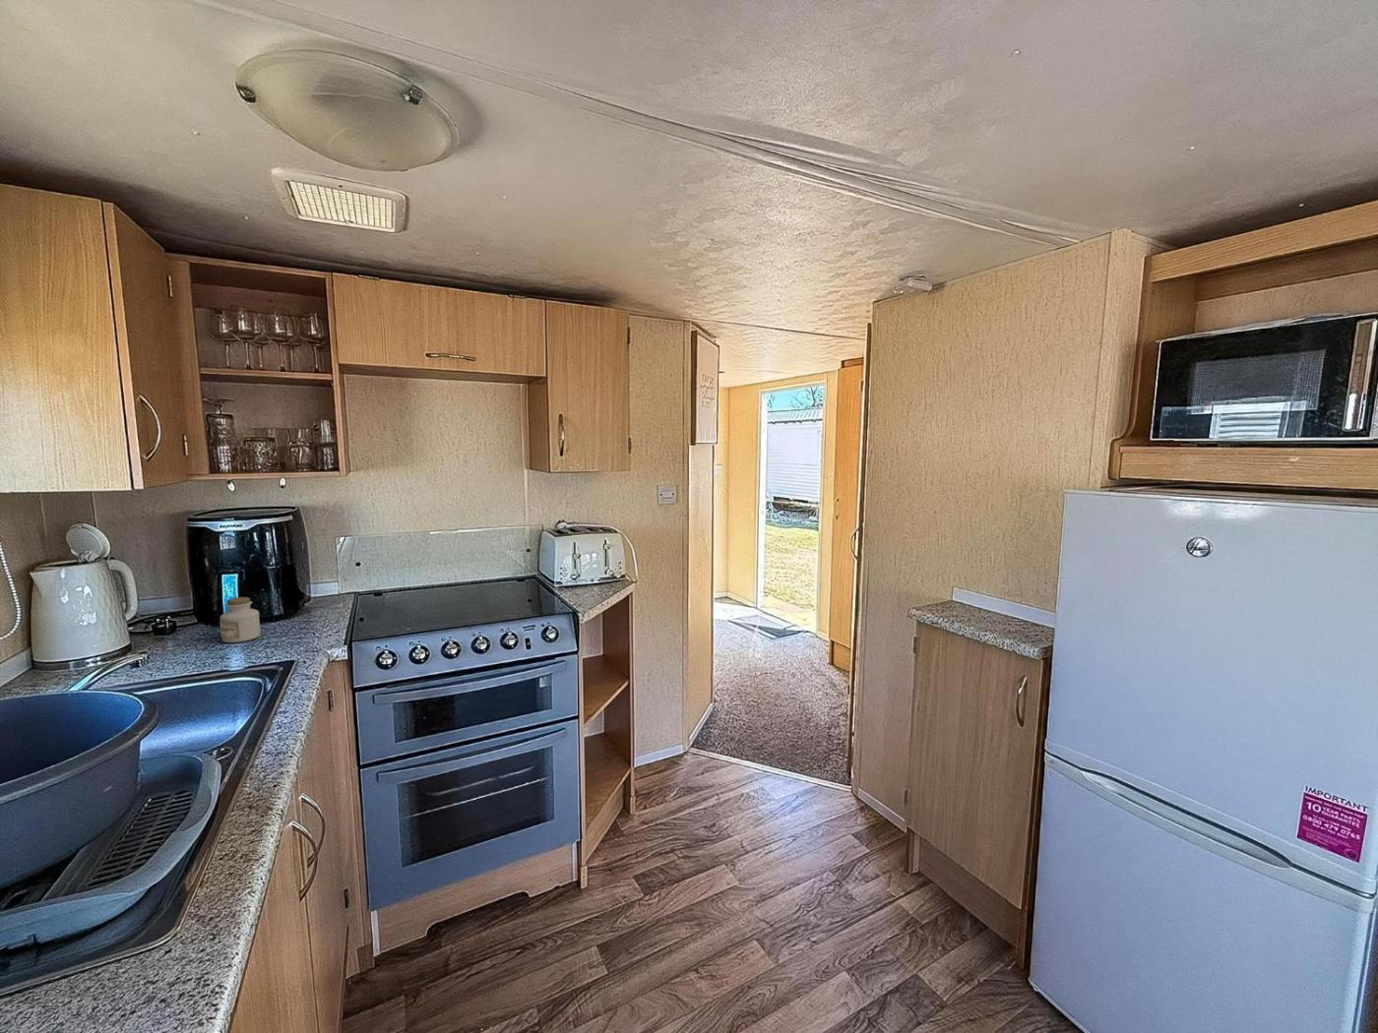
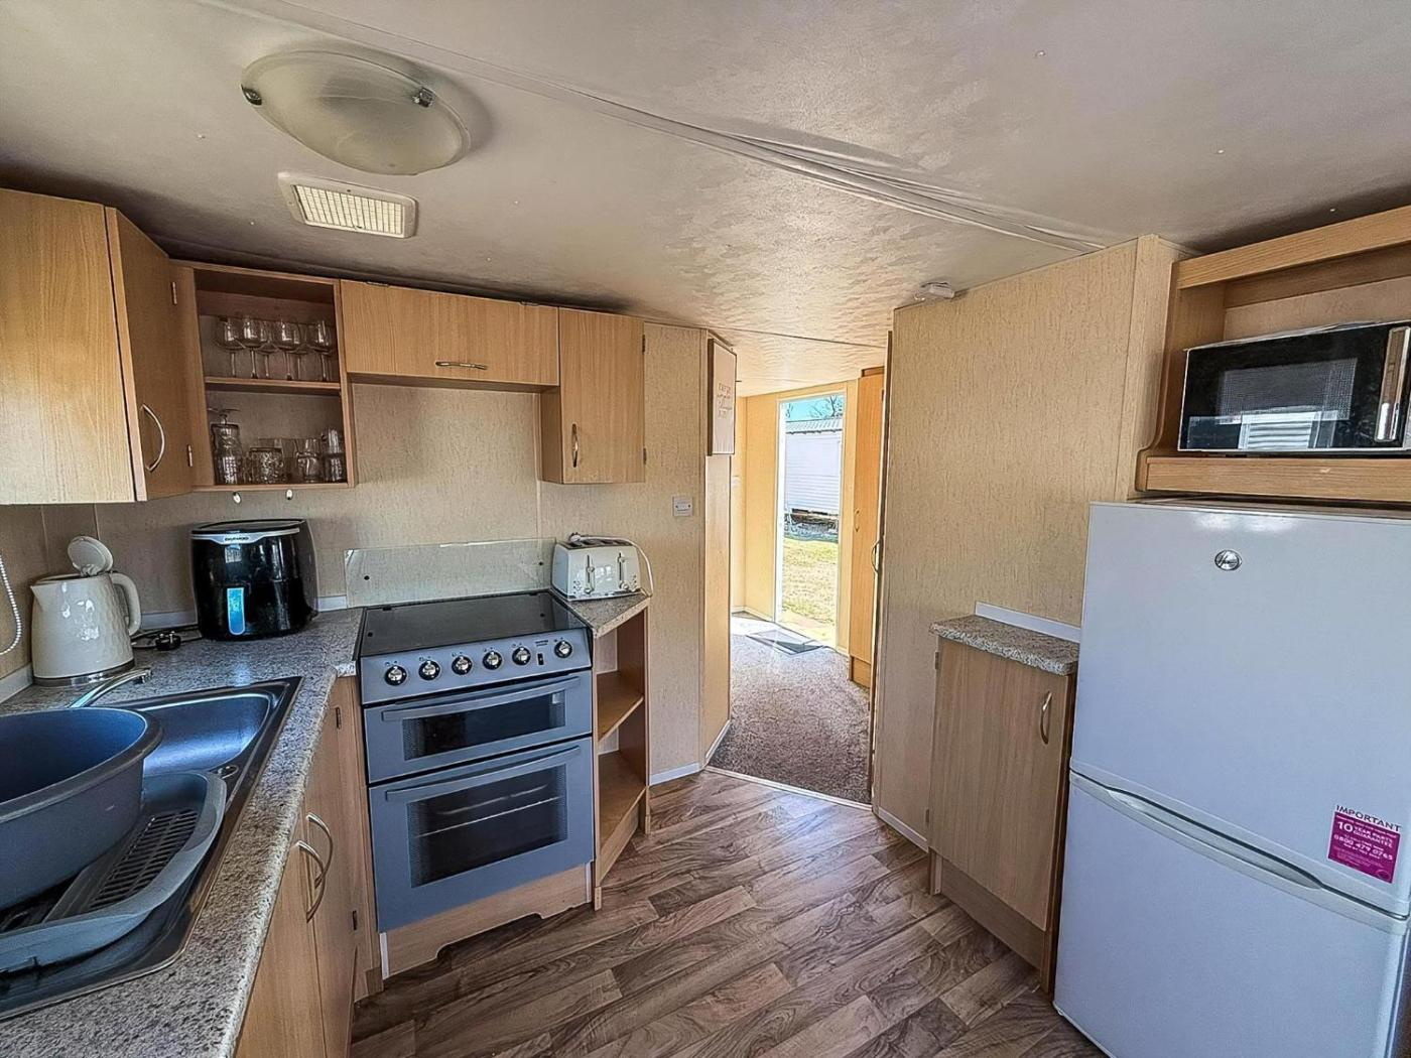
- jar (239, 617)
